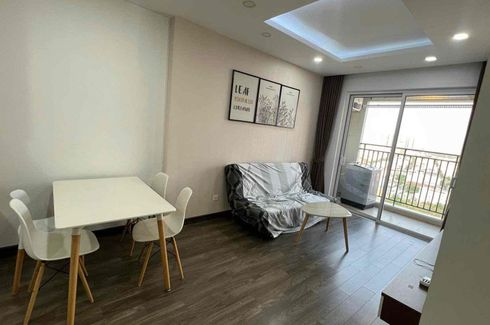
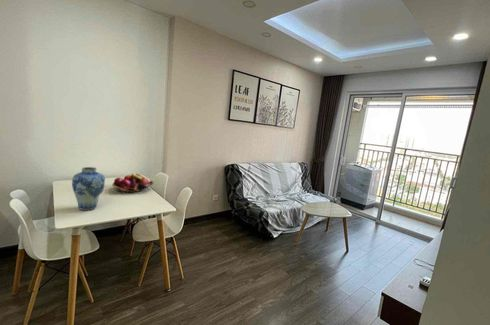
+ vase (88, 188)
+ fruit basket (133, 182)
